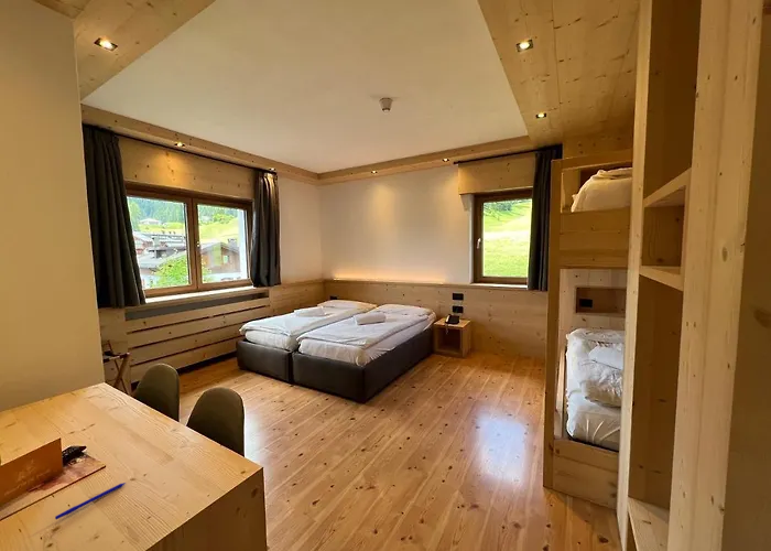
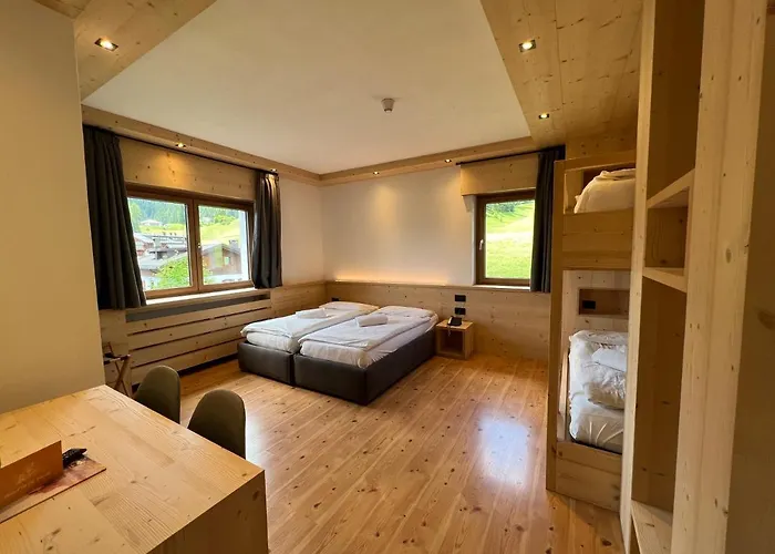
- pen (94, 498)
